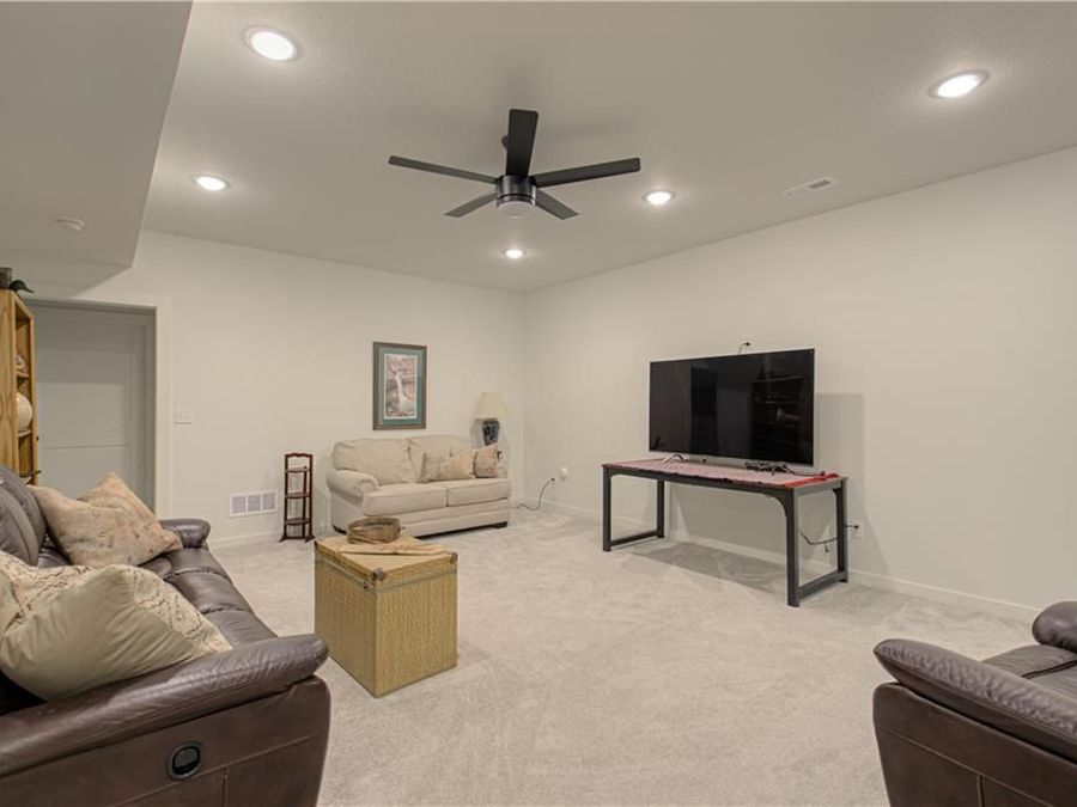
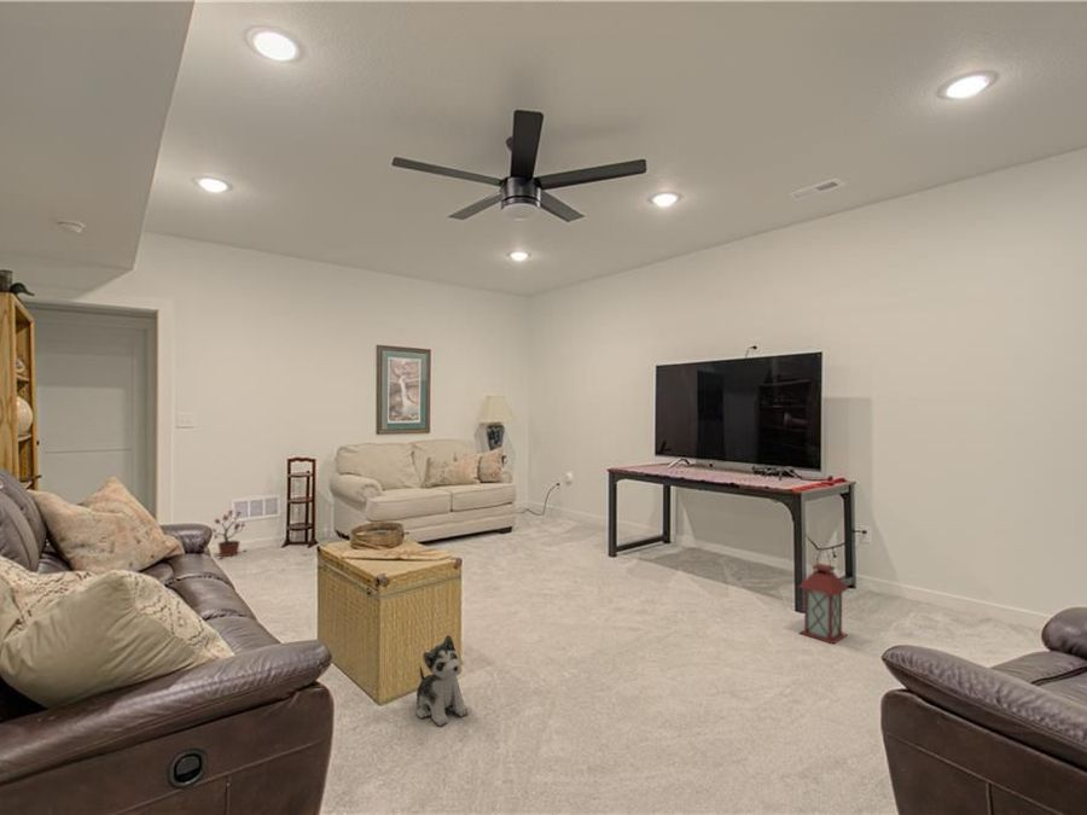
+ plush toy (438, 670)
+ lantern (822, 592)
+ potted plant (226, 532)
